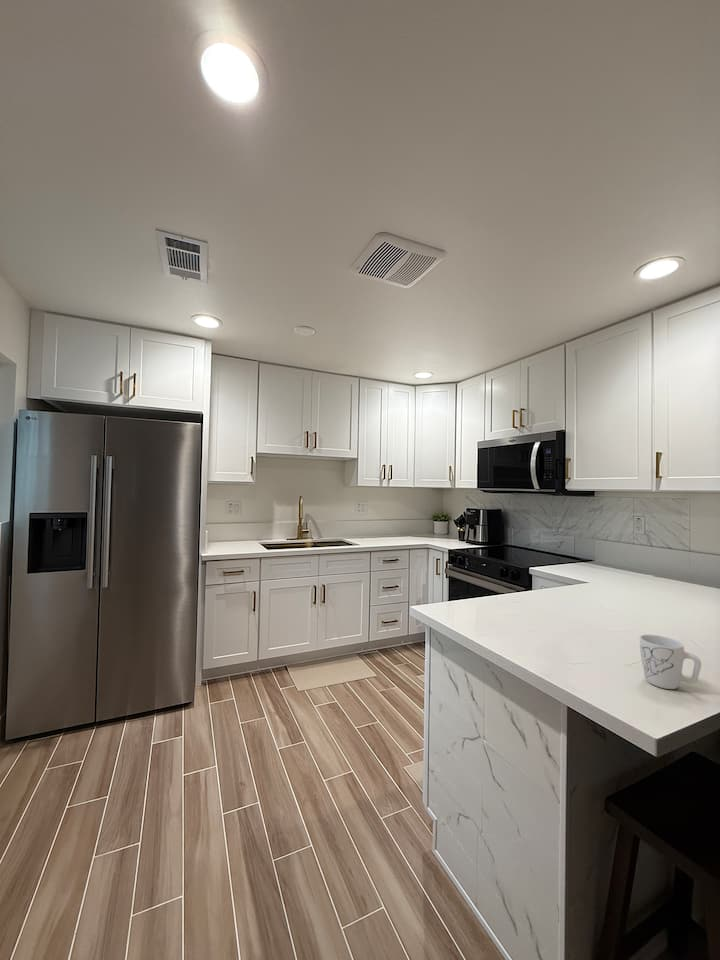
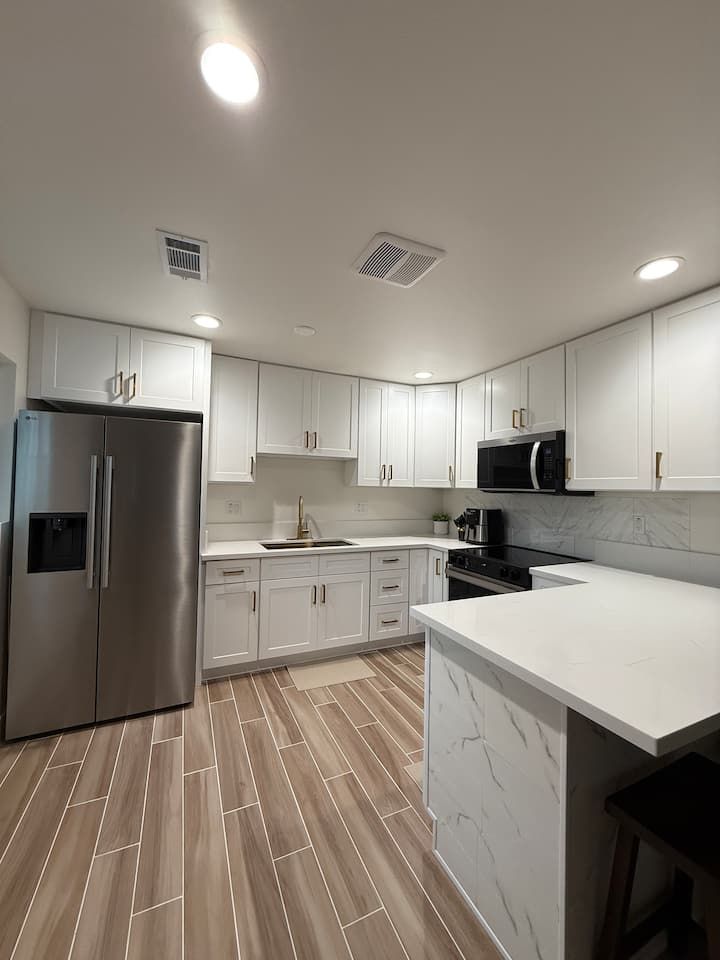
- mug (669, 663)
